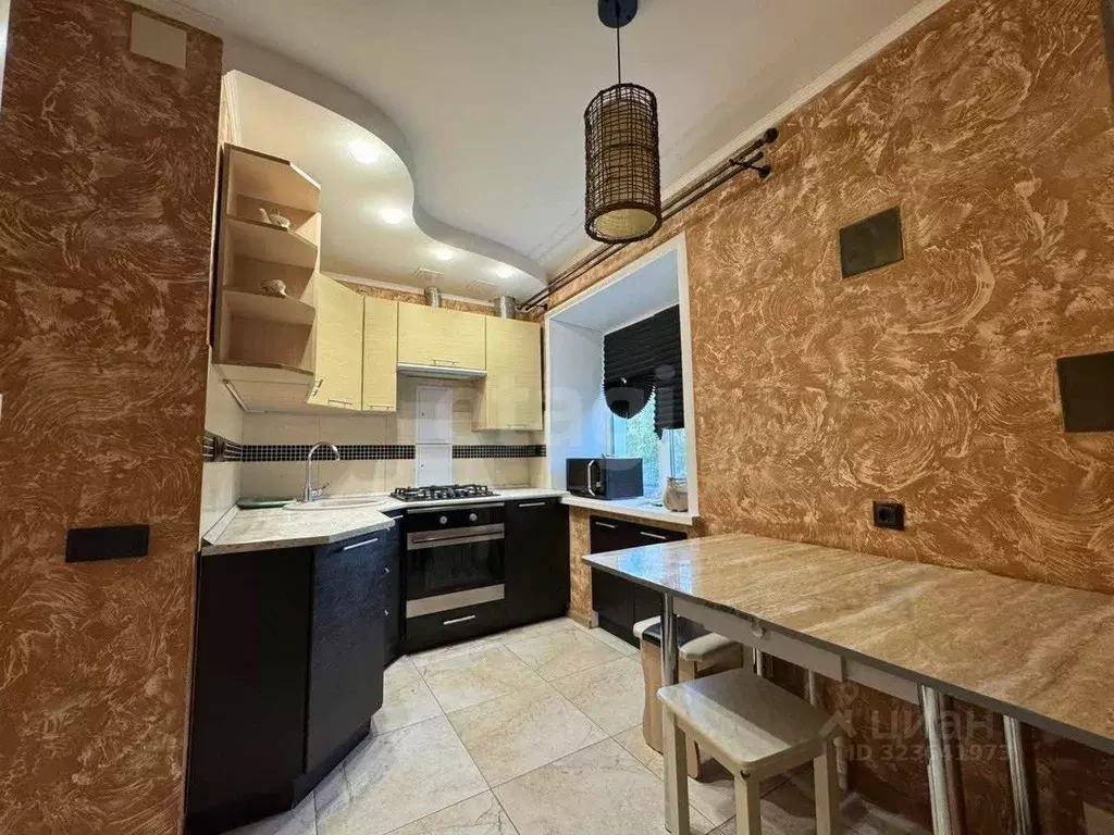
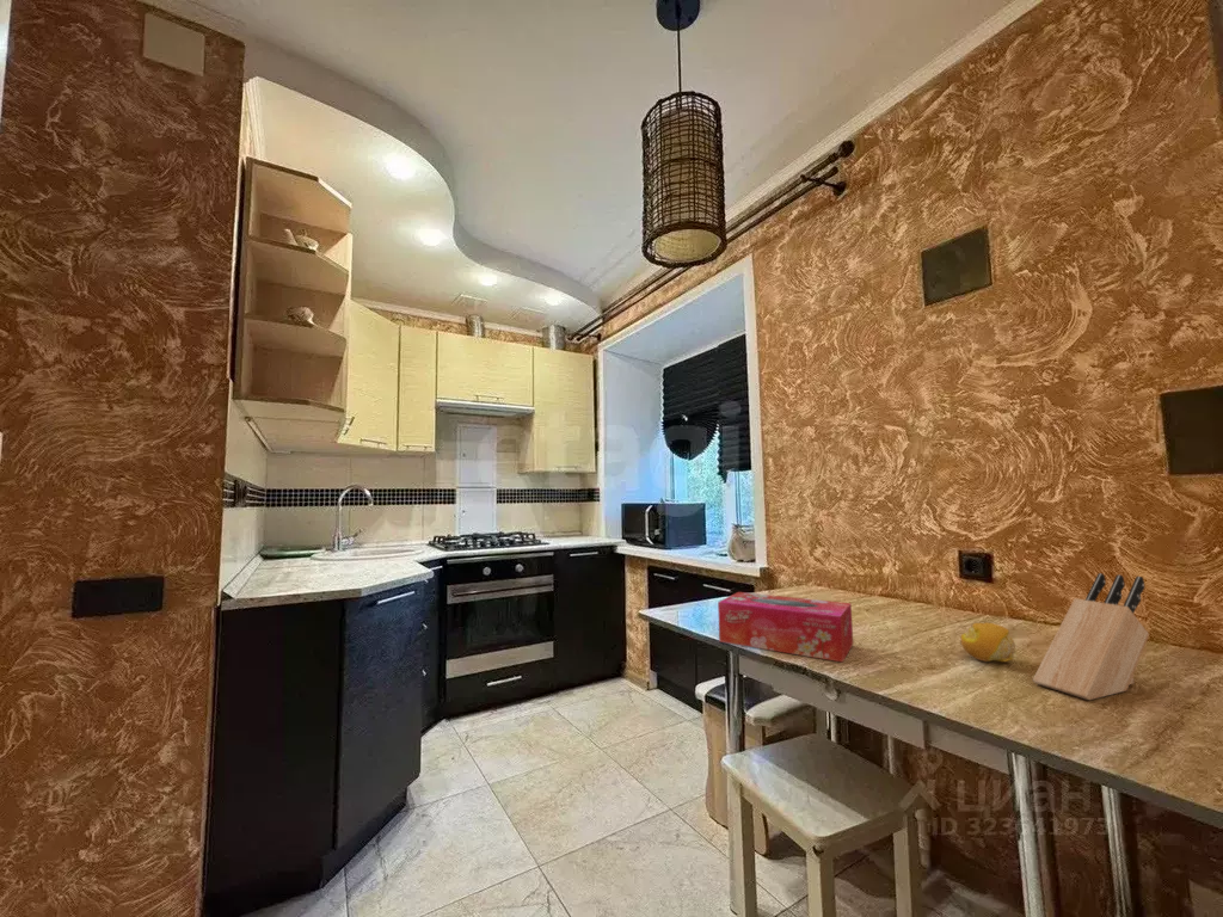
+ tissue box (783, 622)
+ fruit (987, 640)
+ knife block (1094, 629)
